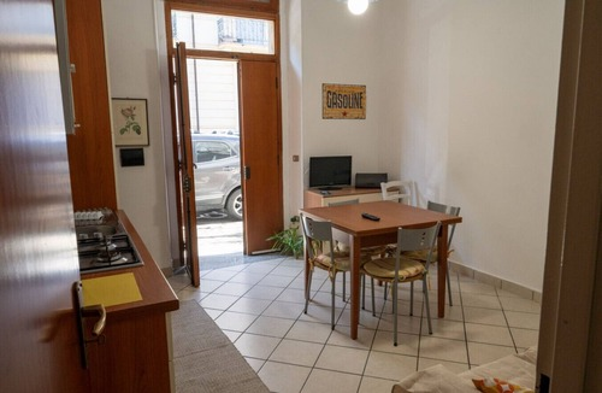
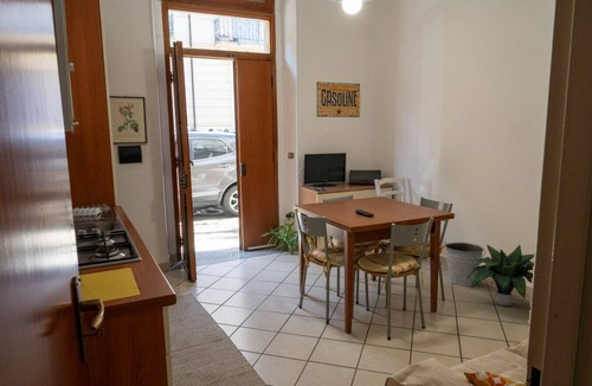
+ bucket (462, 263)
+ potted plant (507, 275)
